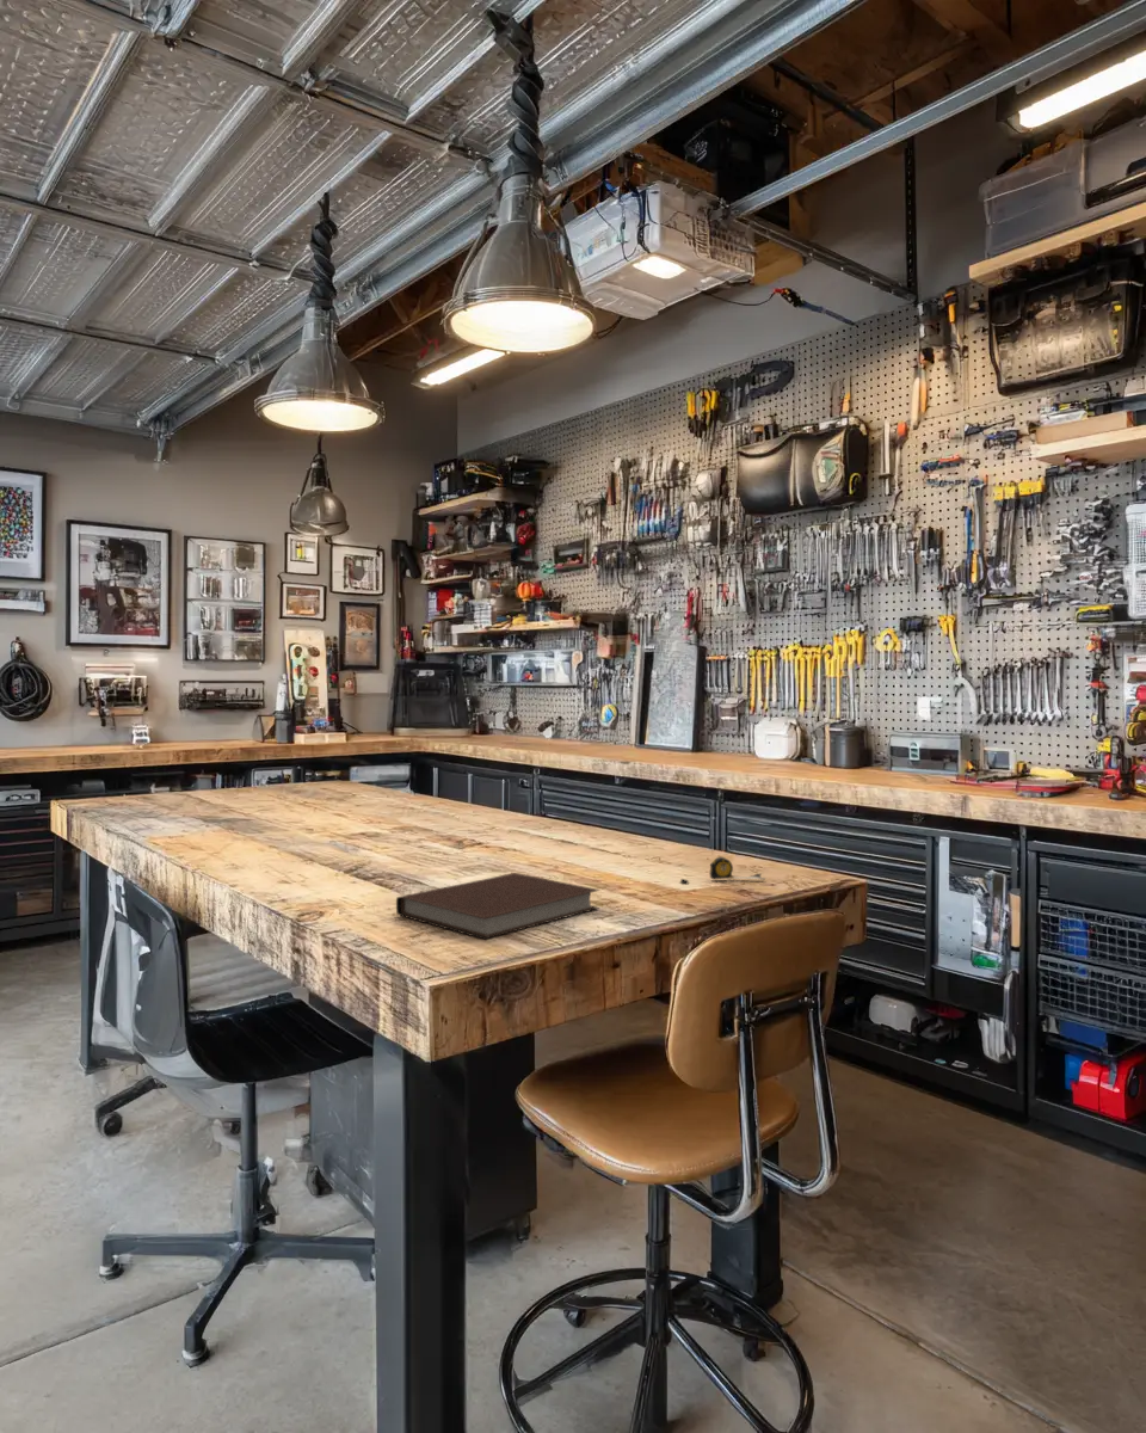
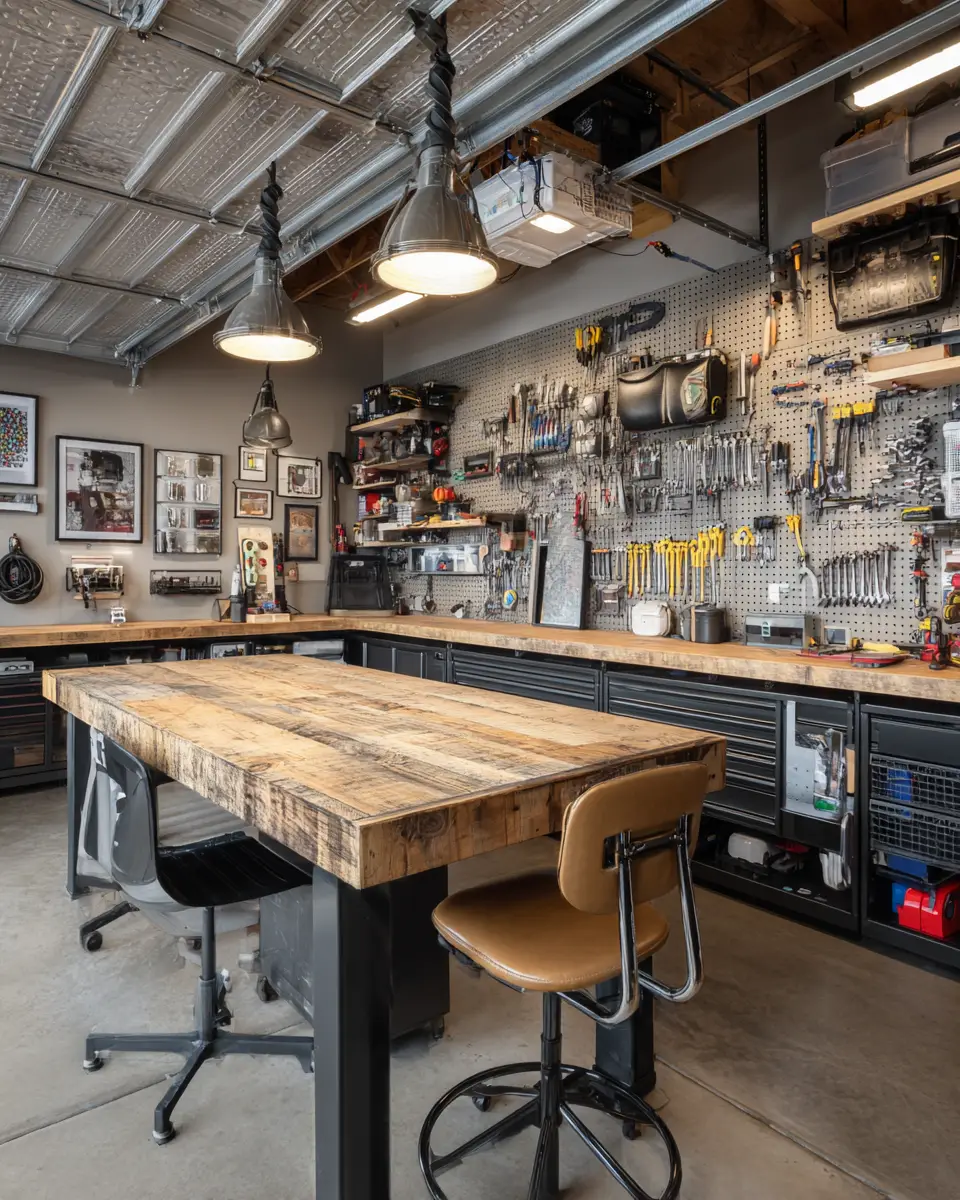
- notebook (499, 902)
- tape measure (721, 869)
